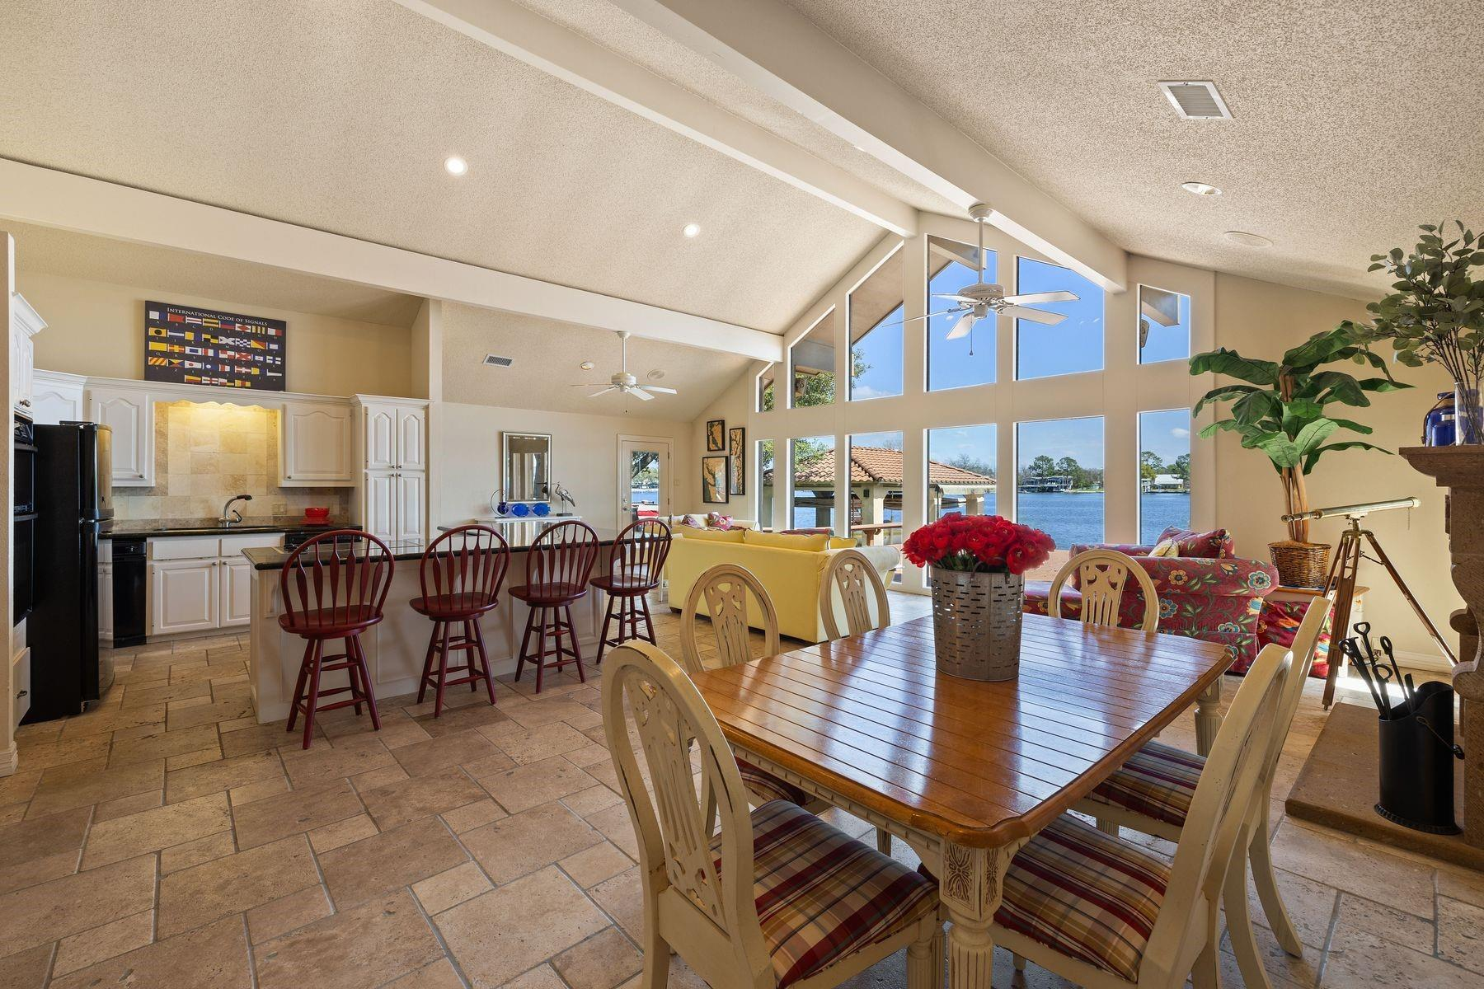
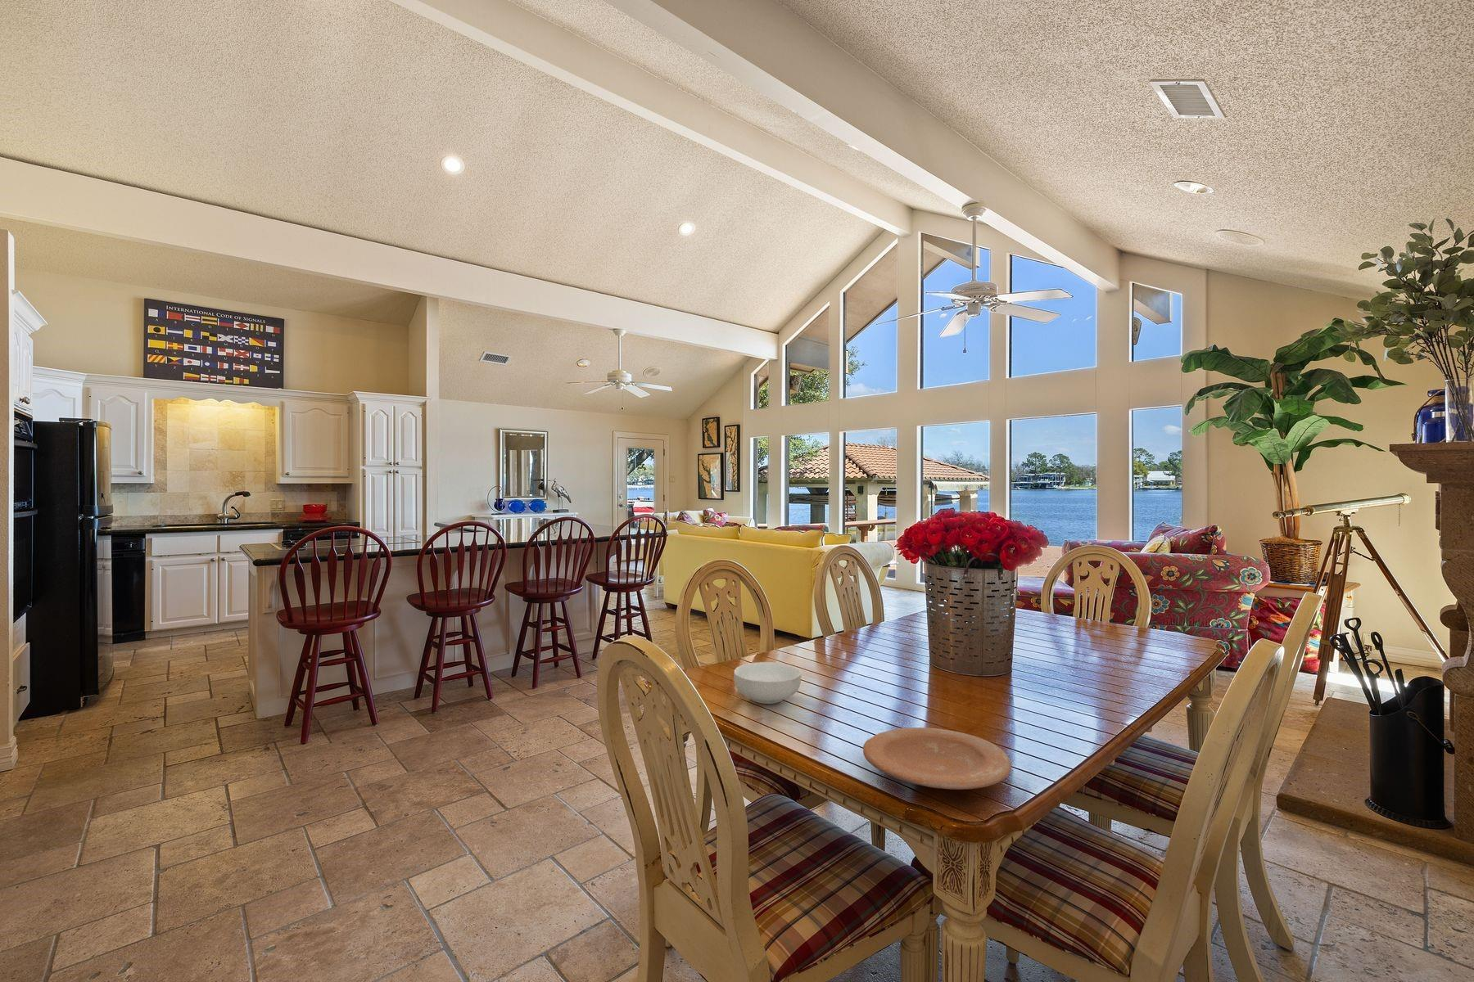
+ plate (934, 763)
+ cereal bowl (768, 684)
